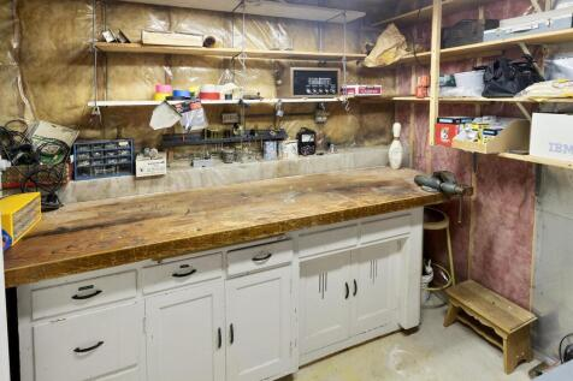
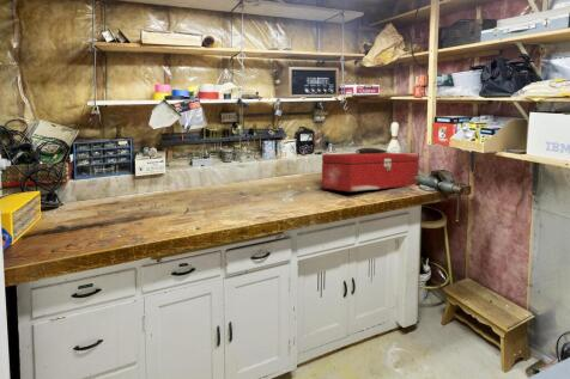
+ toolbox (371, 166)
